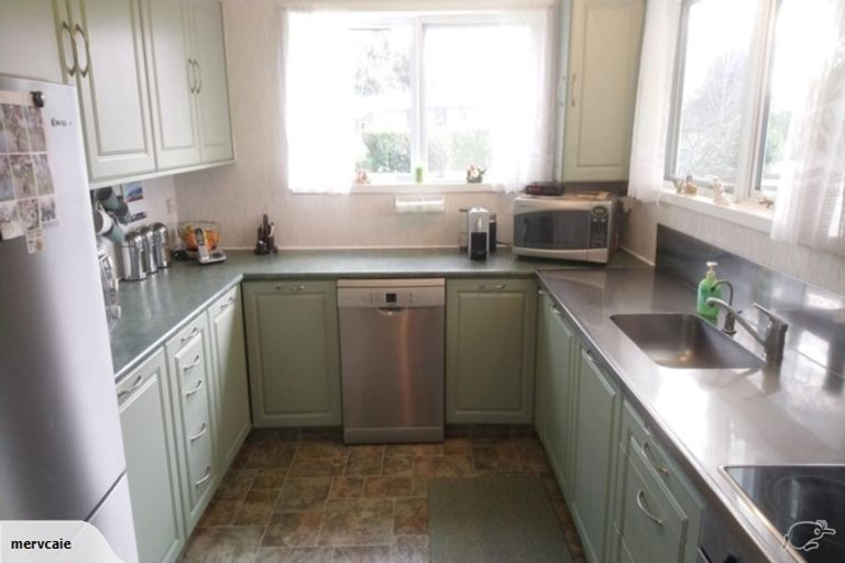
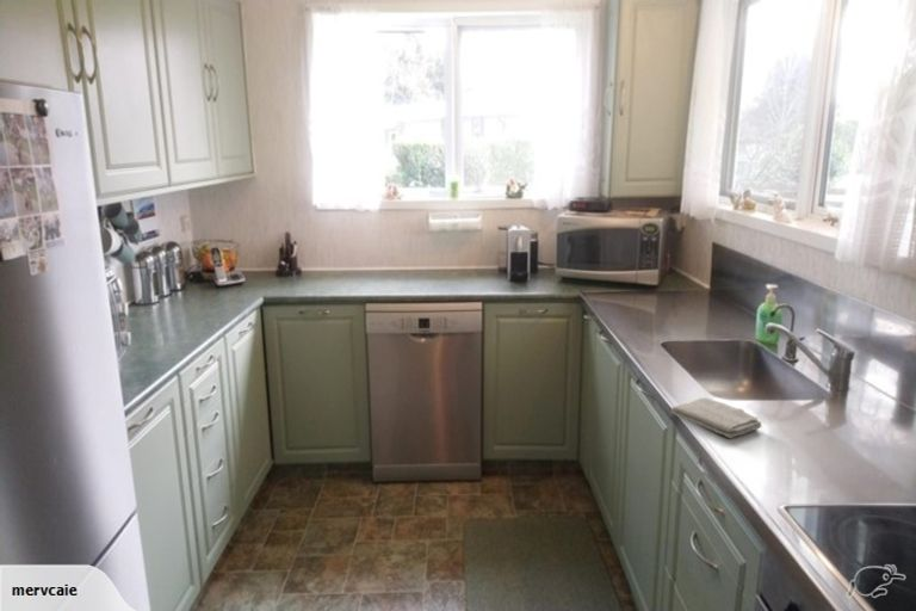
+ washcloth (716, 415)
